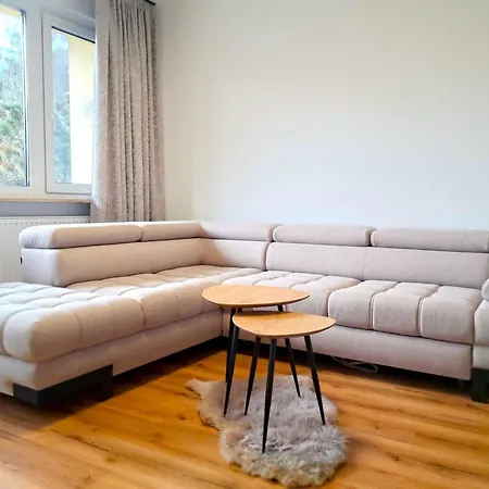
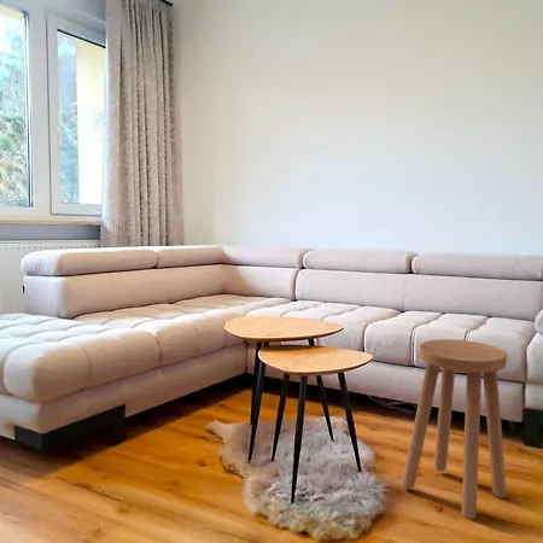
+ stool (465, 421)
